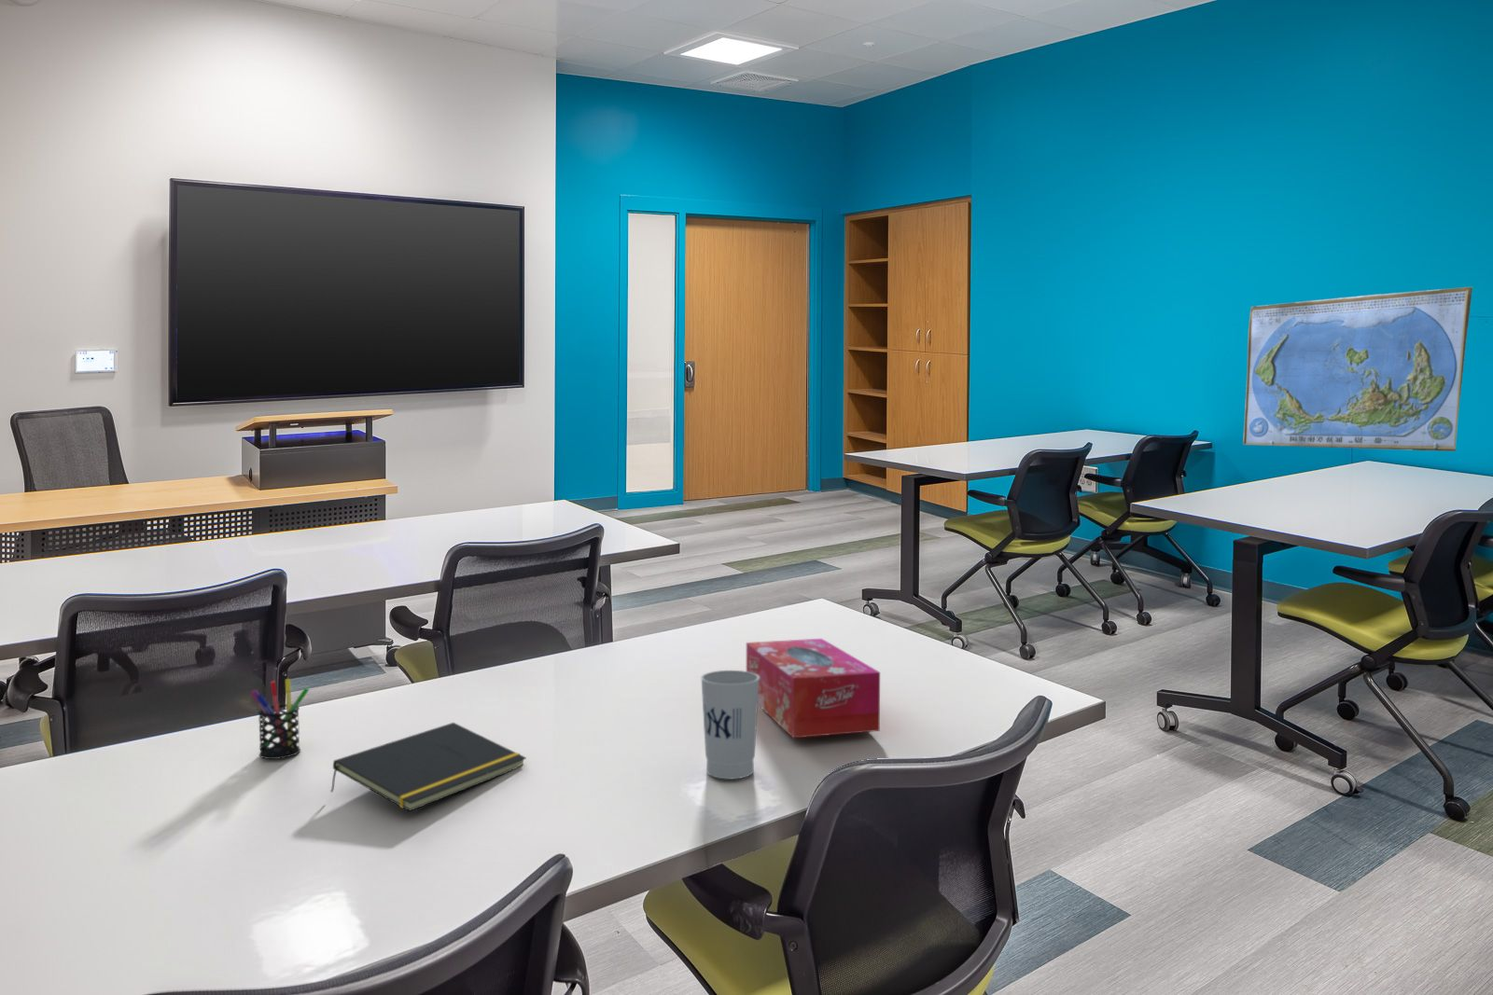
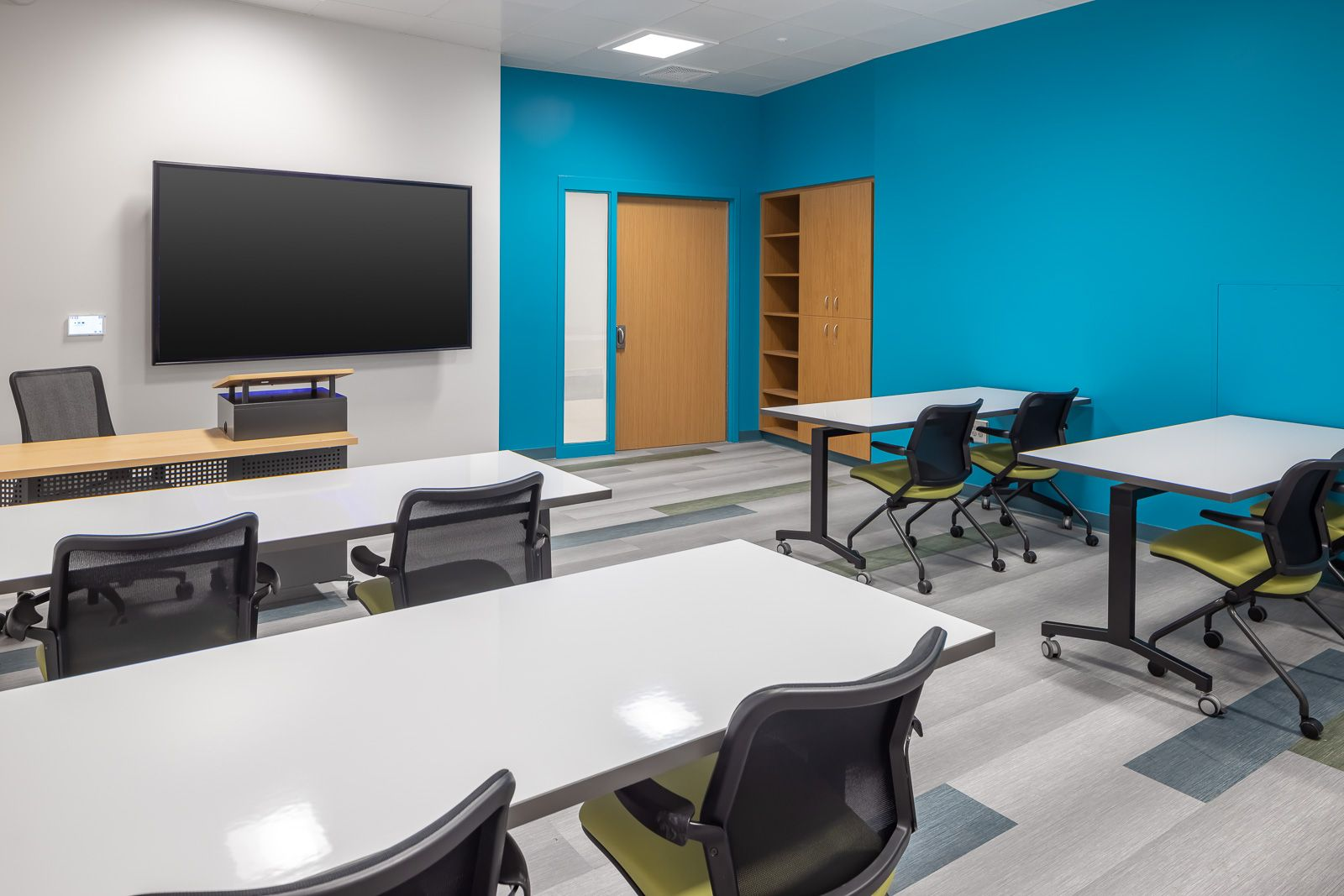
- notepad (433, 763)
- cup (730, 724)
- tissue box (808, 684)
- world map (1346, 373)
- pen holder (283, 715)
